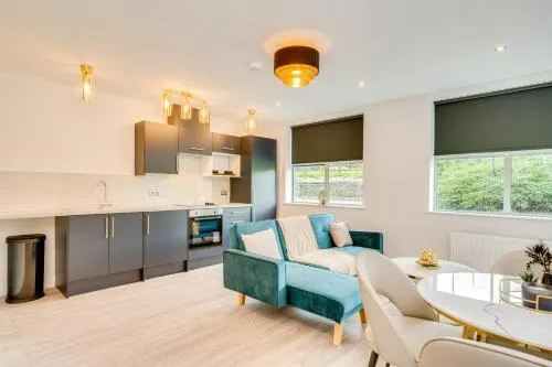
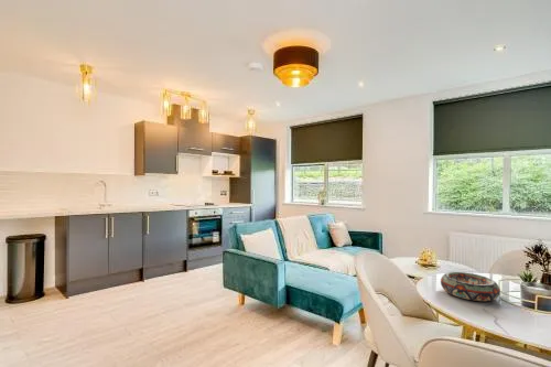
+ decorative bowl (468, 285)
